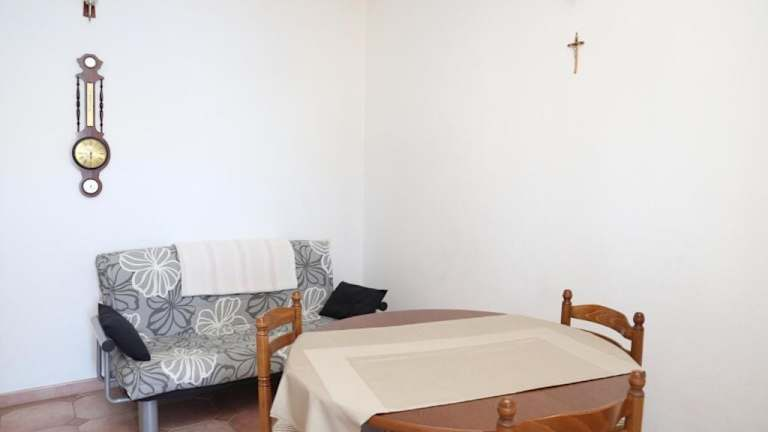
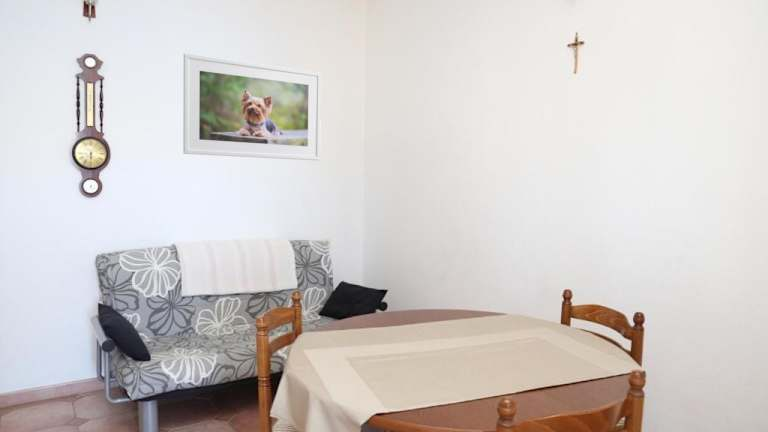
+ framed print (256, 110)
